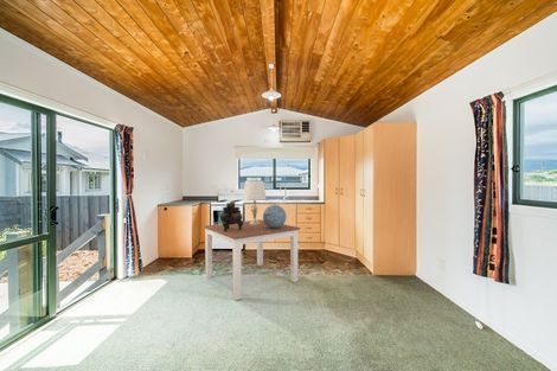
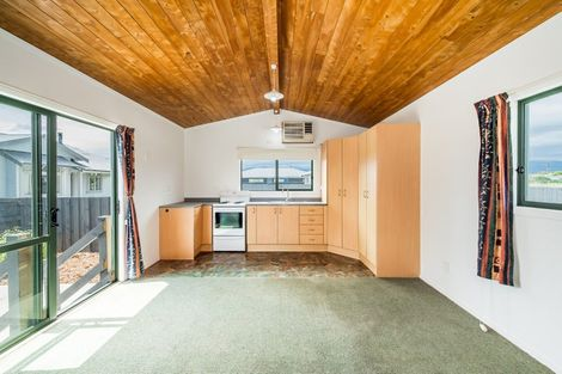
- decorative globe (274, 216)
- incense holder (231, 216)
- lamp (254, 202)
- dining table (257, 252)
